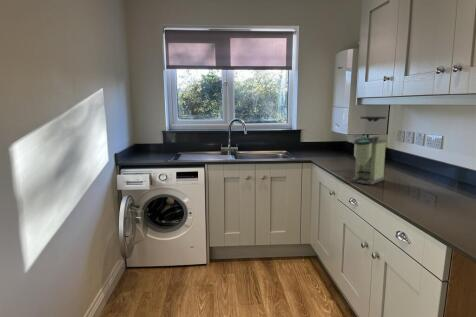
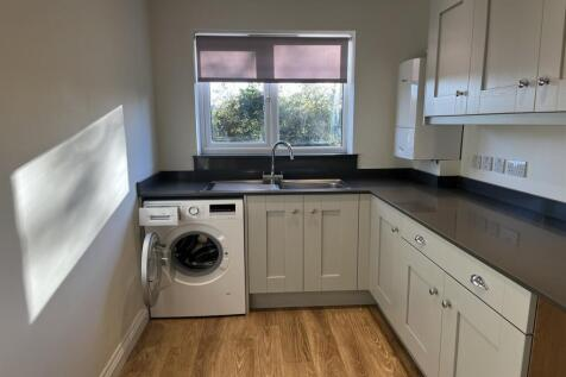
- coffee grinder (369, 149)
